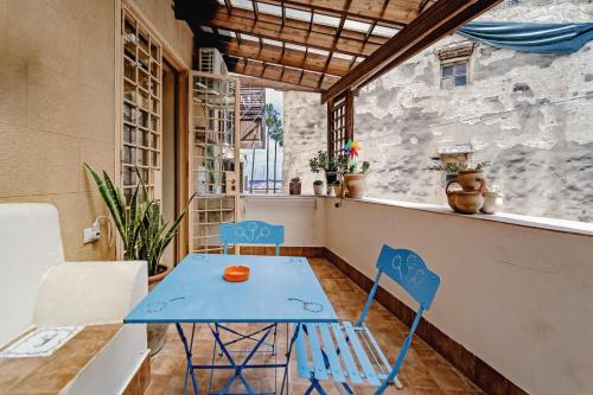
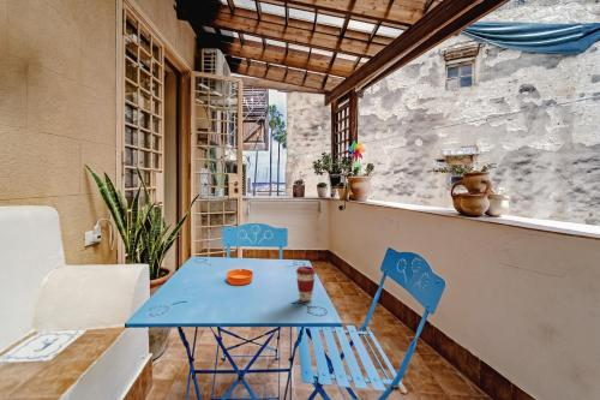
+ coffee cup (305, 283)
